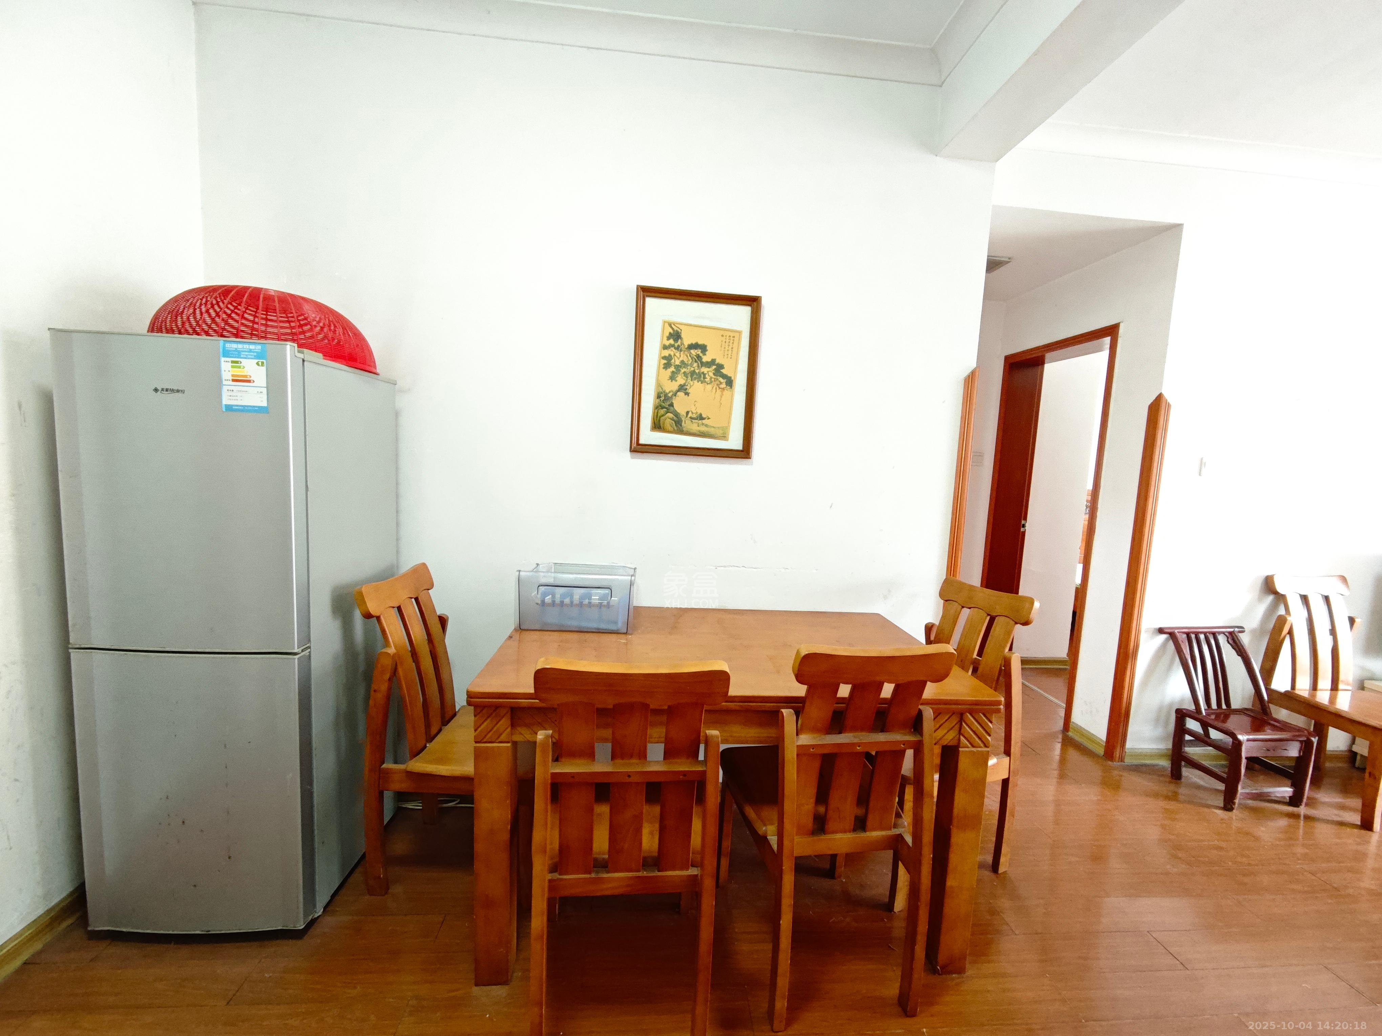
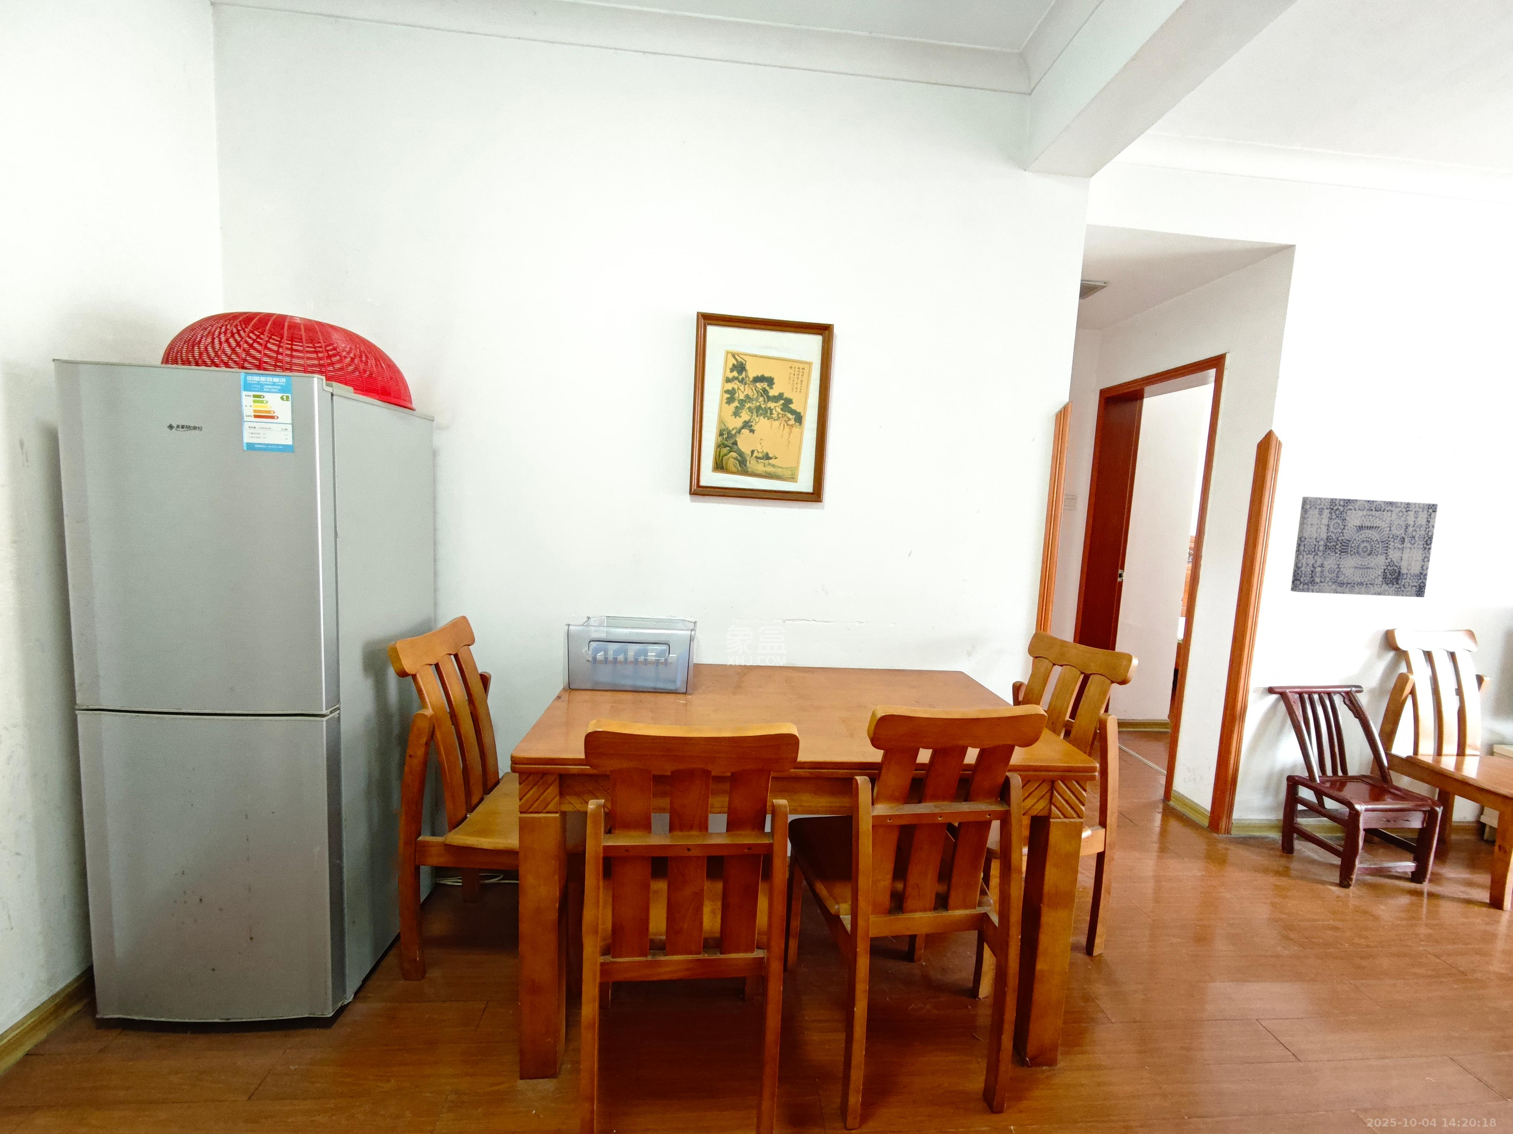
+ wall art (1364, 548)
